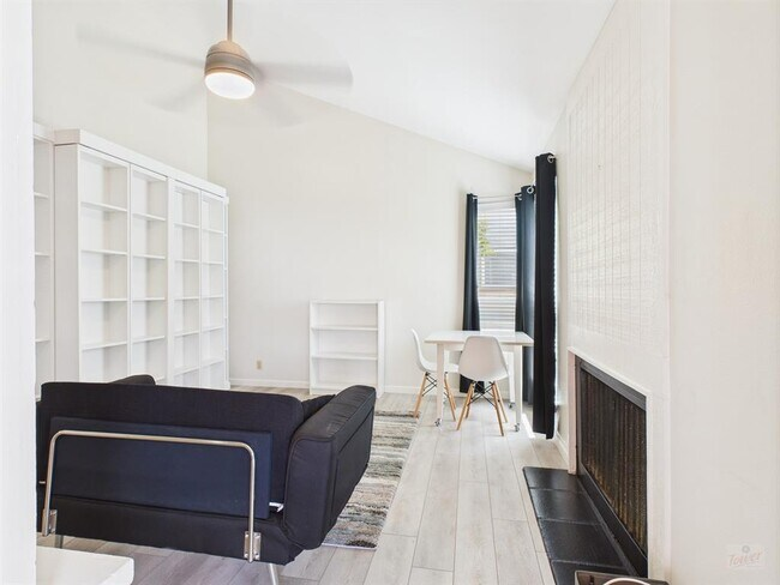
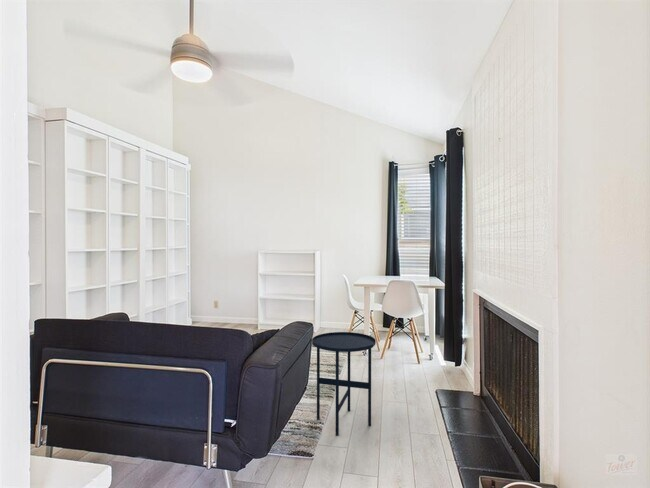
+ side table (343, 380)
